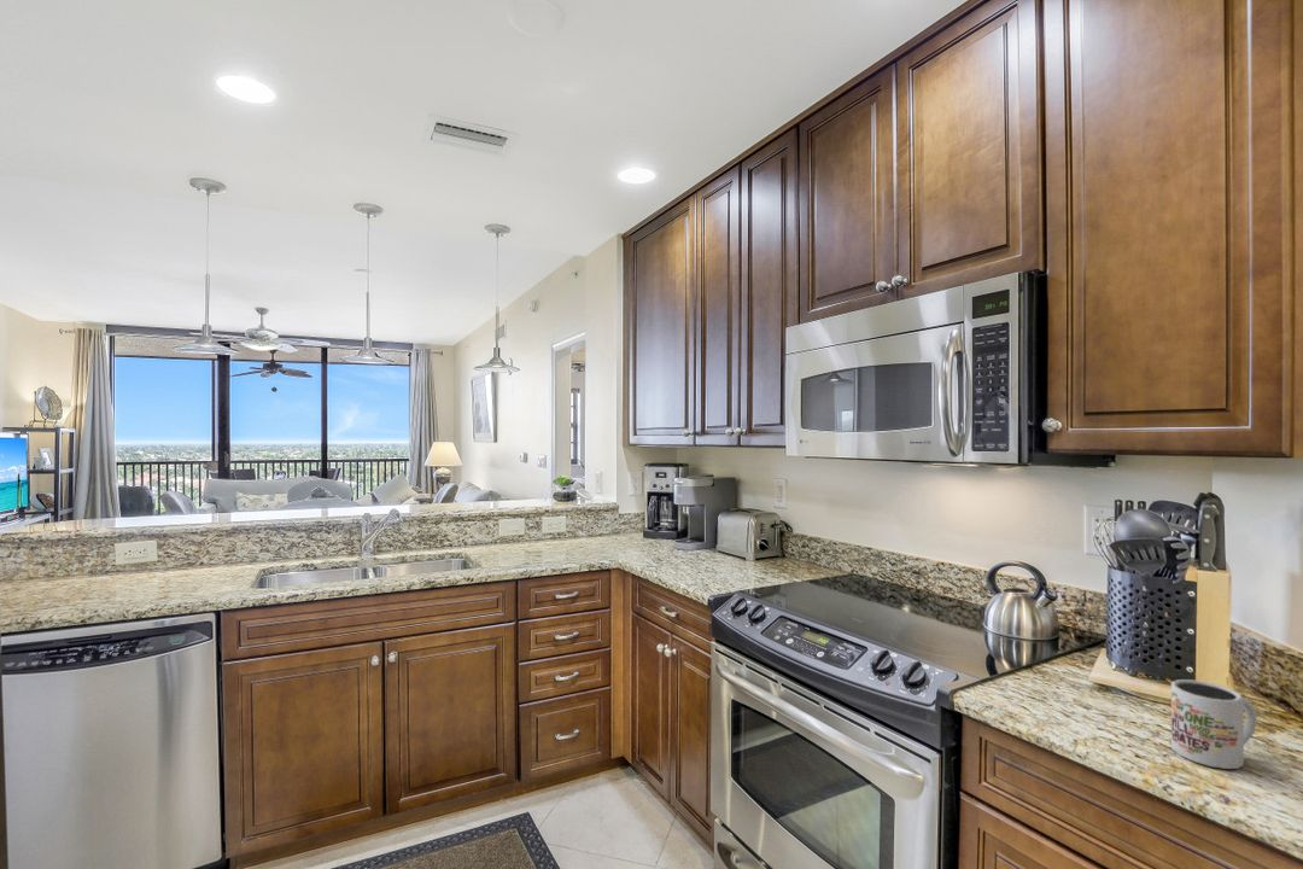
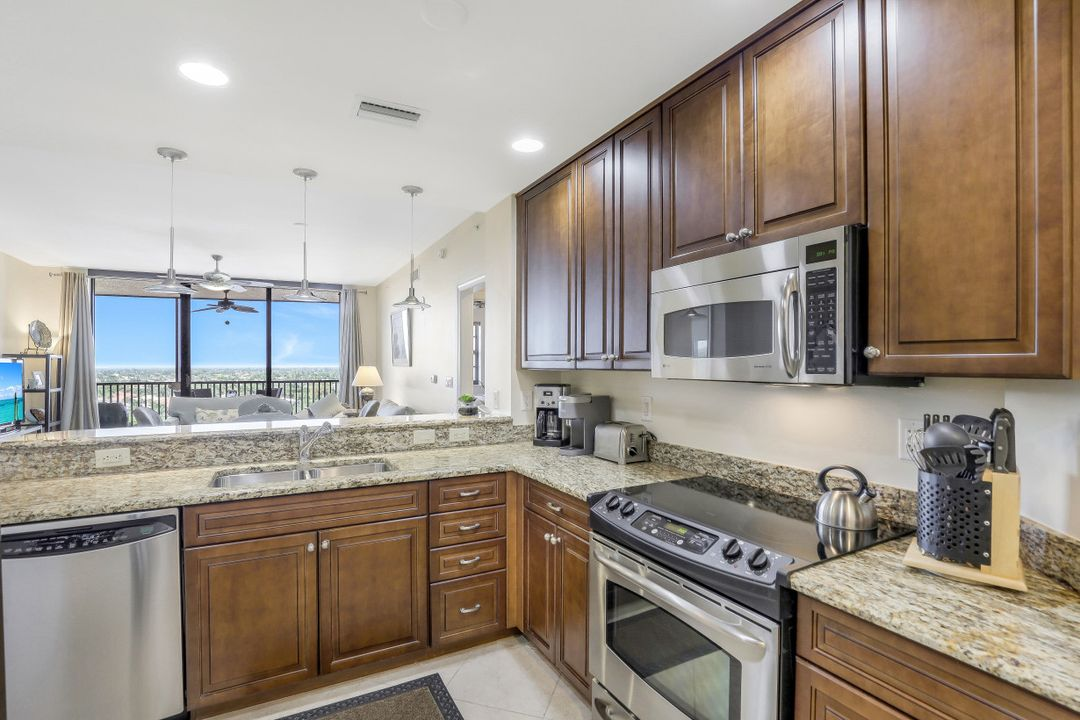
- mug (1216, 722)
